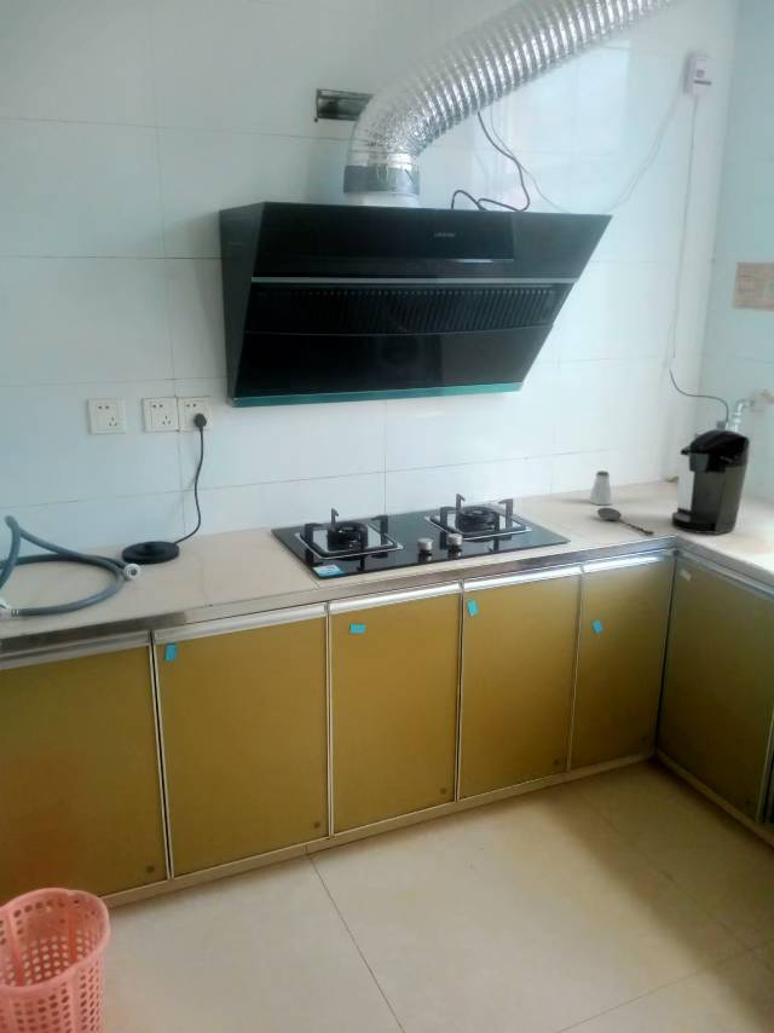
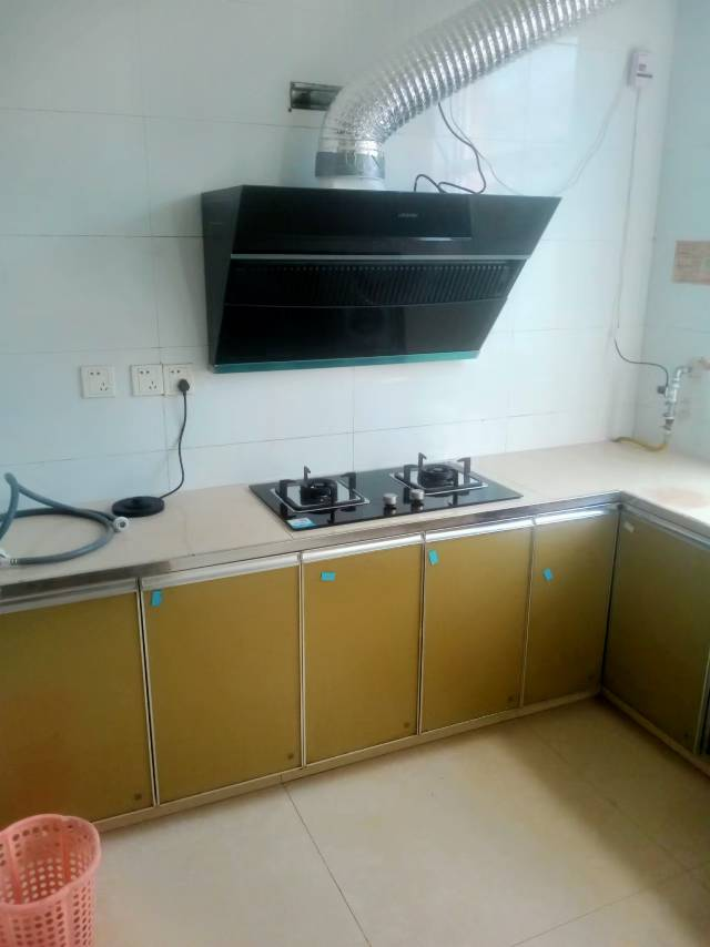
- spoon (625, 523)
- saltshaker (601, 486)
- coffee maker (698, 474)
